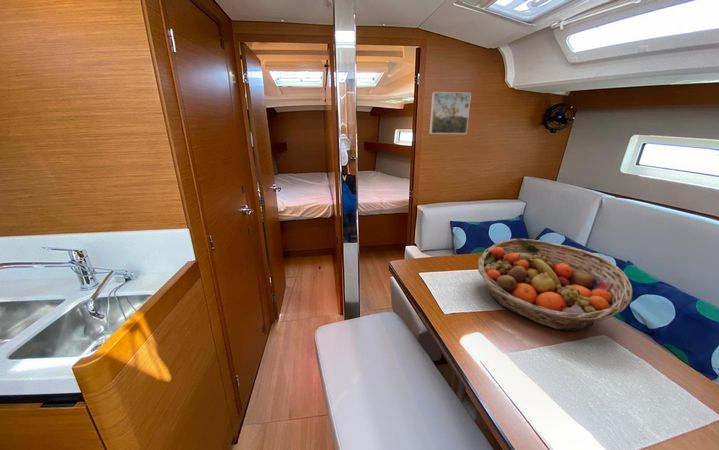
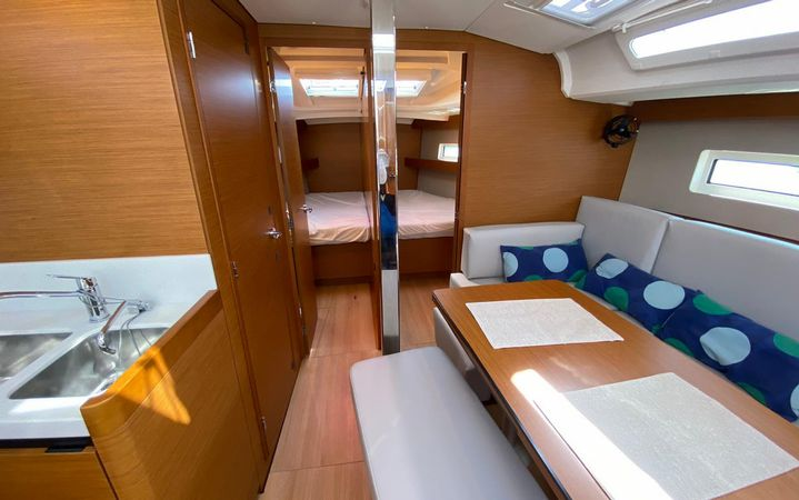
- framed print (449, 113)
- fruit basket (542, 279)
